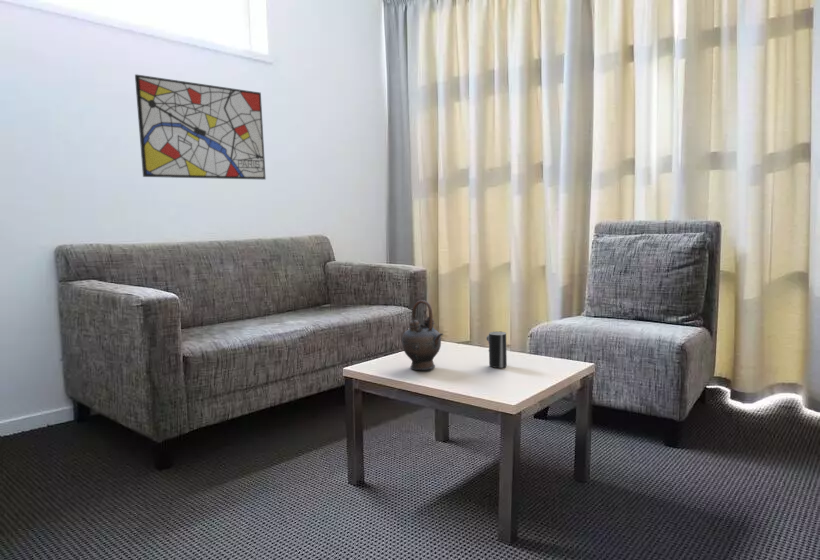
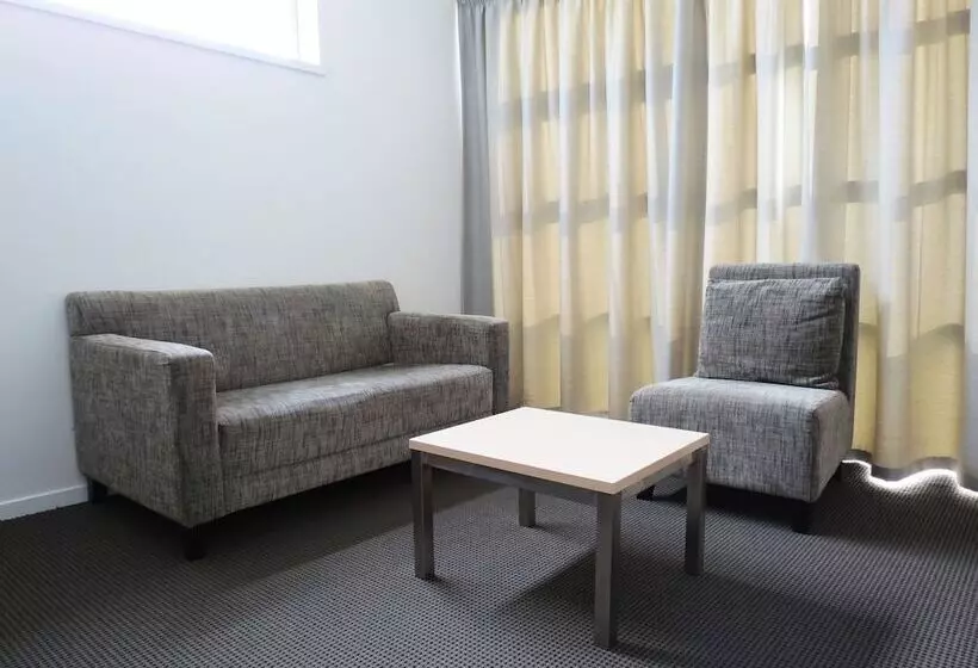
- wall art (206, 131)
- cup (495, 348)
- teapot (424, 335)
